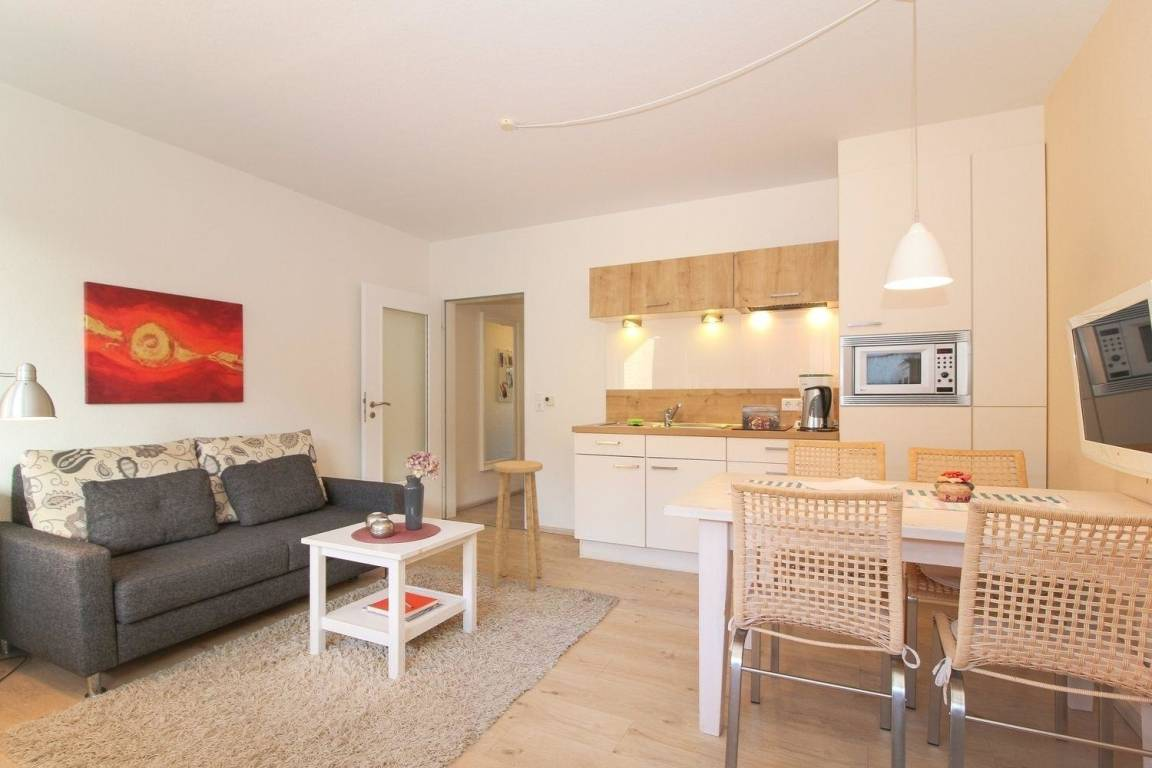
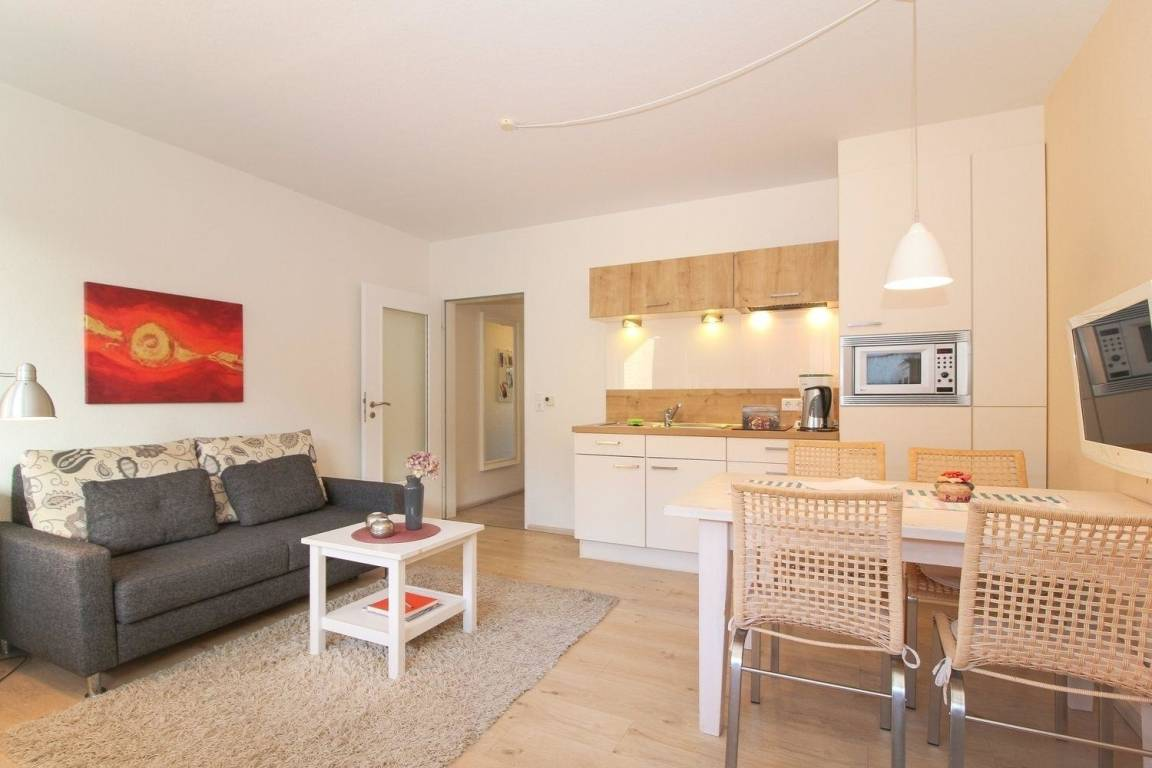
- stool (526, 521)
